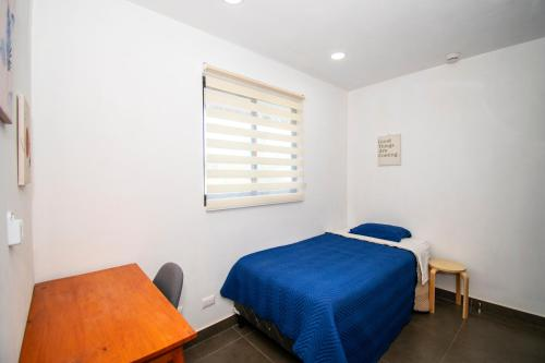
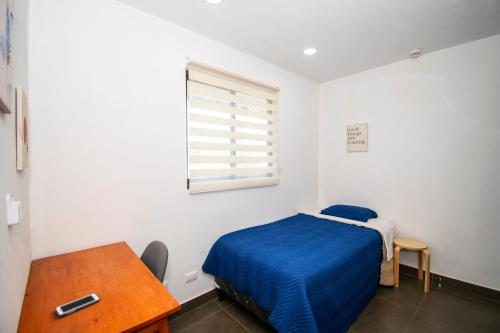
+ cell phone (78, 304)
